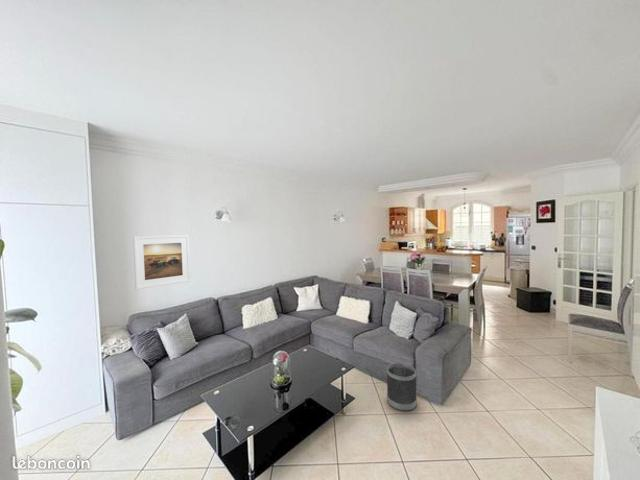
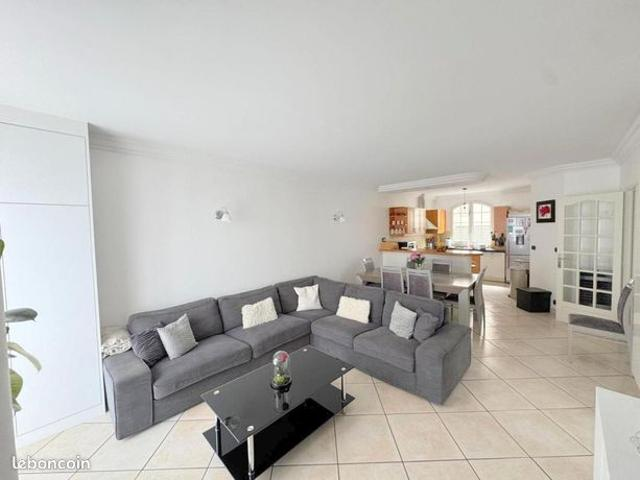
- wastebasket (401, 385)
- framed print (163, 260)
